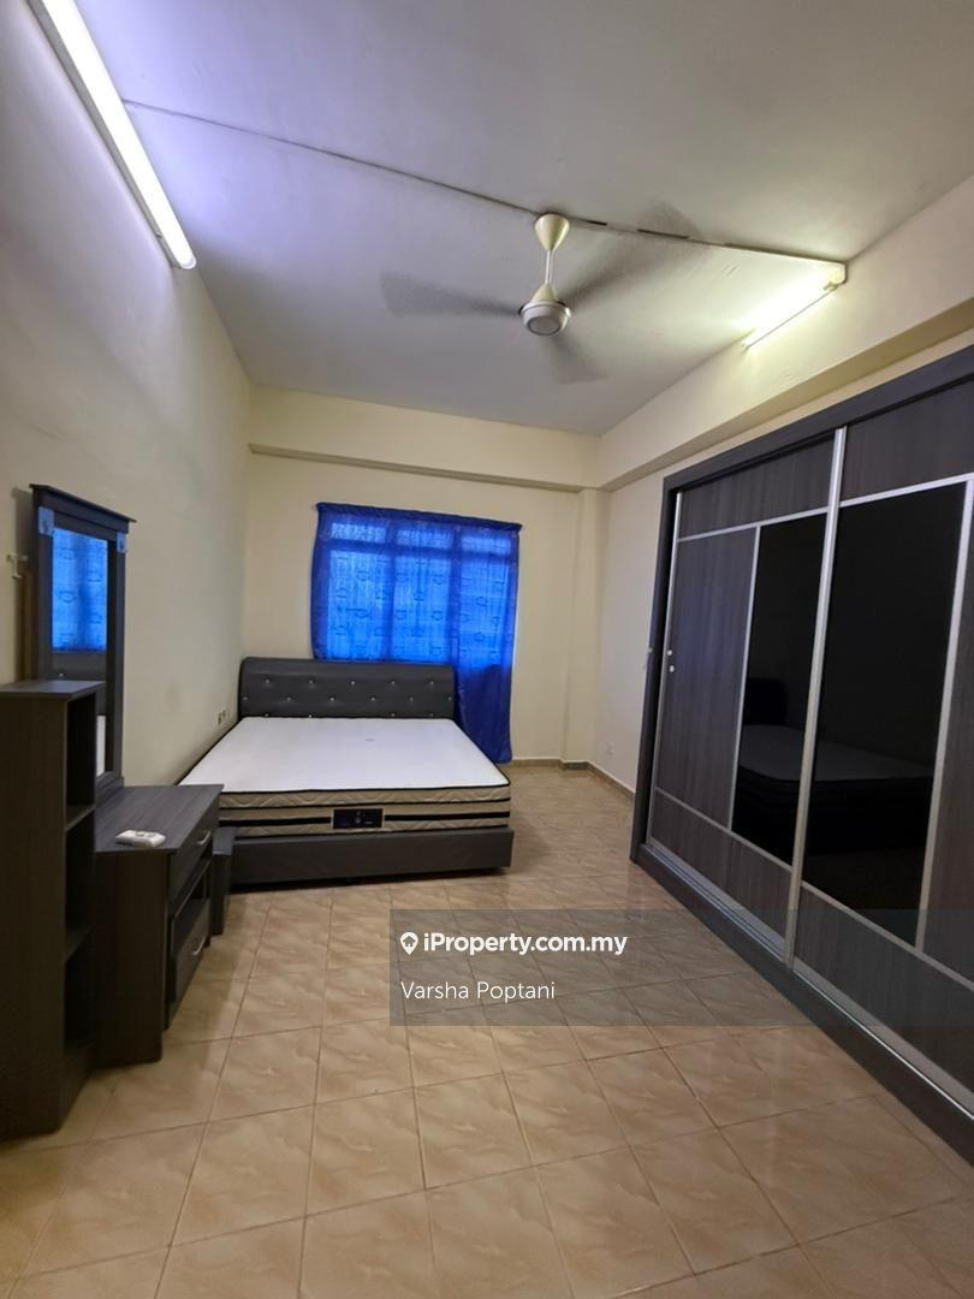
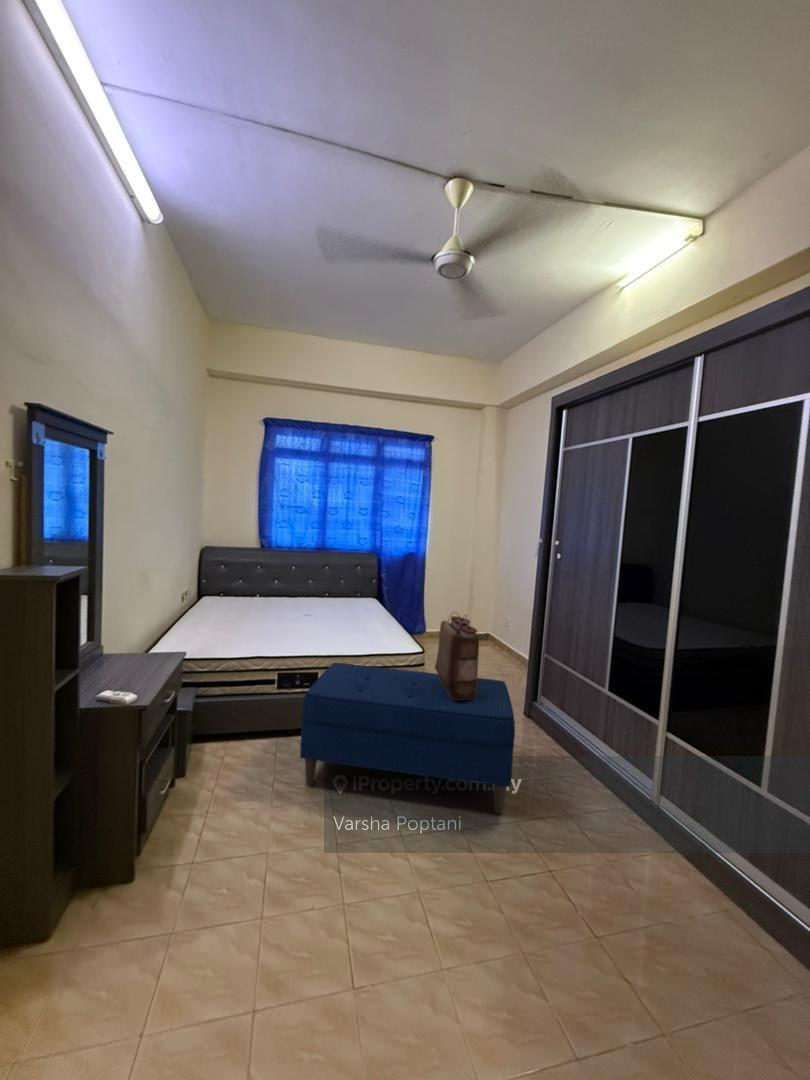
+ bench (409, 730)
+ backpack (457, 651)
